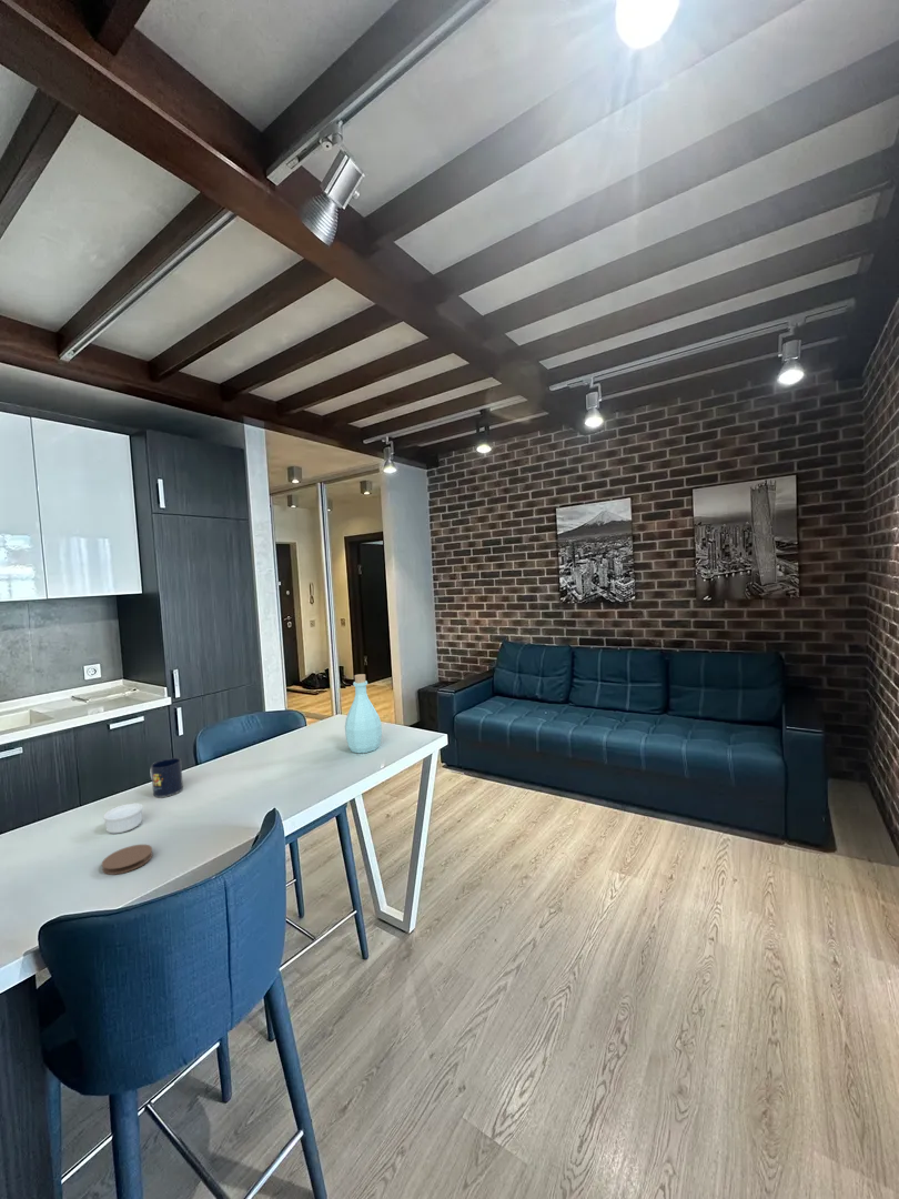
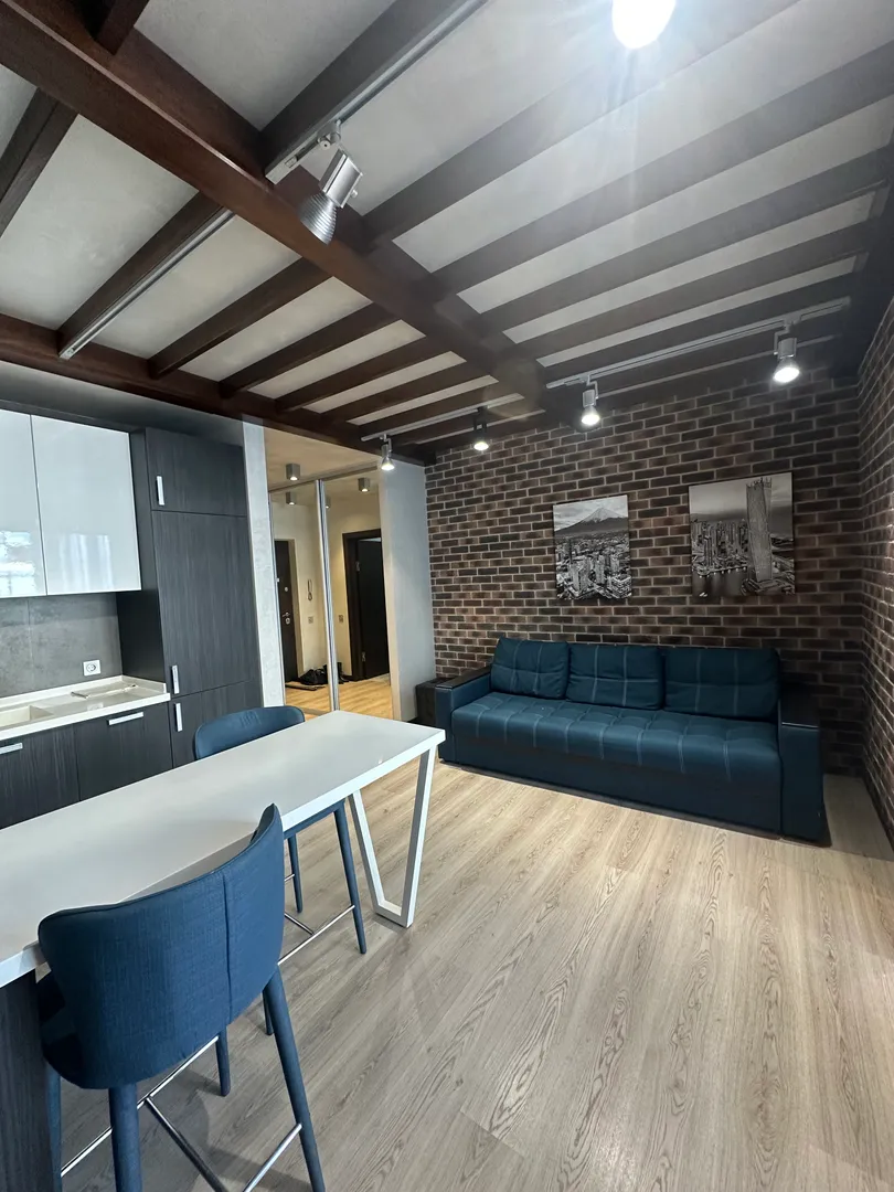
- bottle (362, 712)
- ramekin (123, 818)
- mug (163, 776)
- coaster (128, 858)
